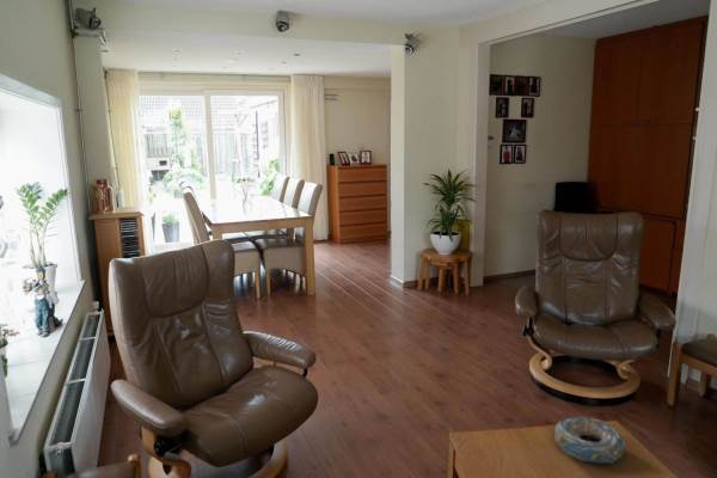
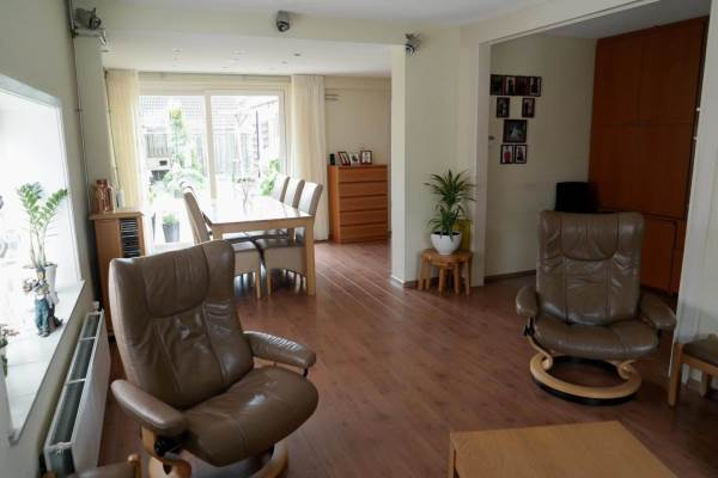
- decorative bowl (588, 436)
